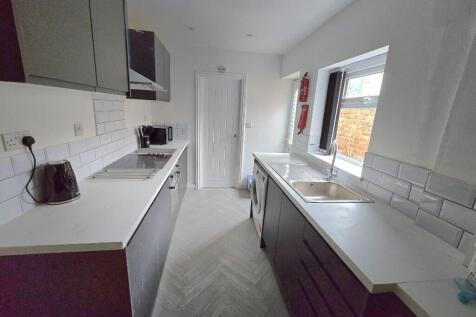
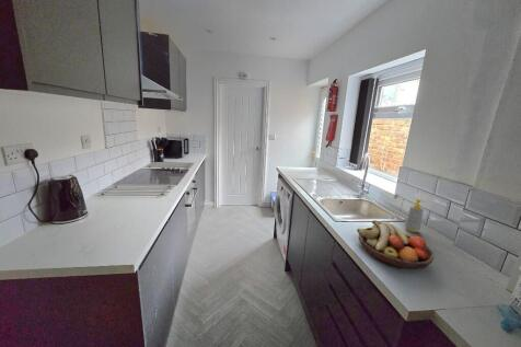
+ soap bottle (415, 215)
+ fruit bowl (393, 240)
